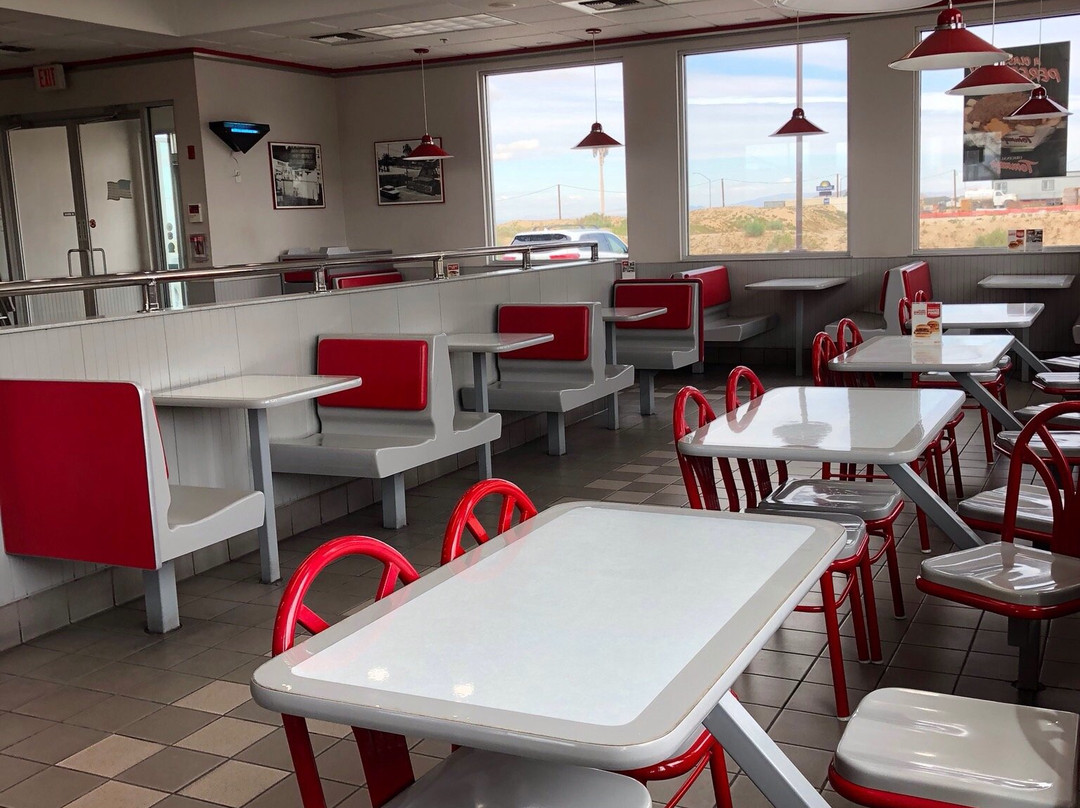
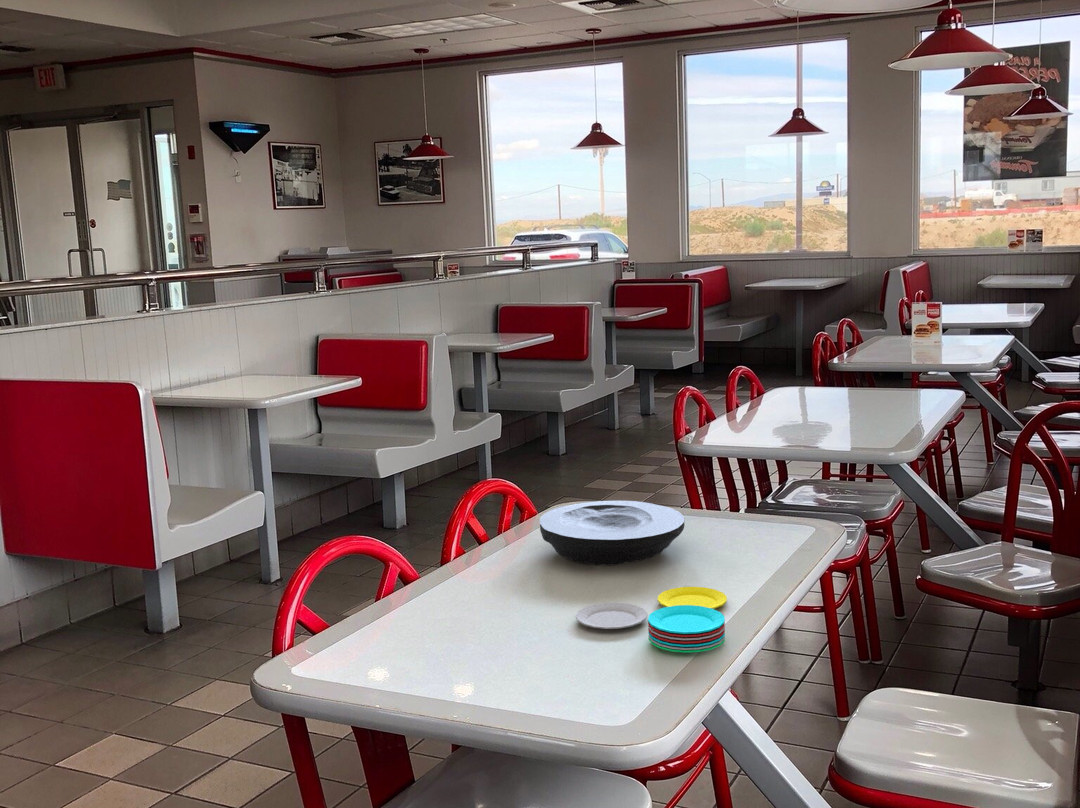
+ plate (652, 612)
+ plate (611, 534)
